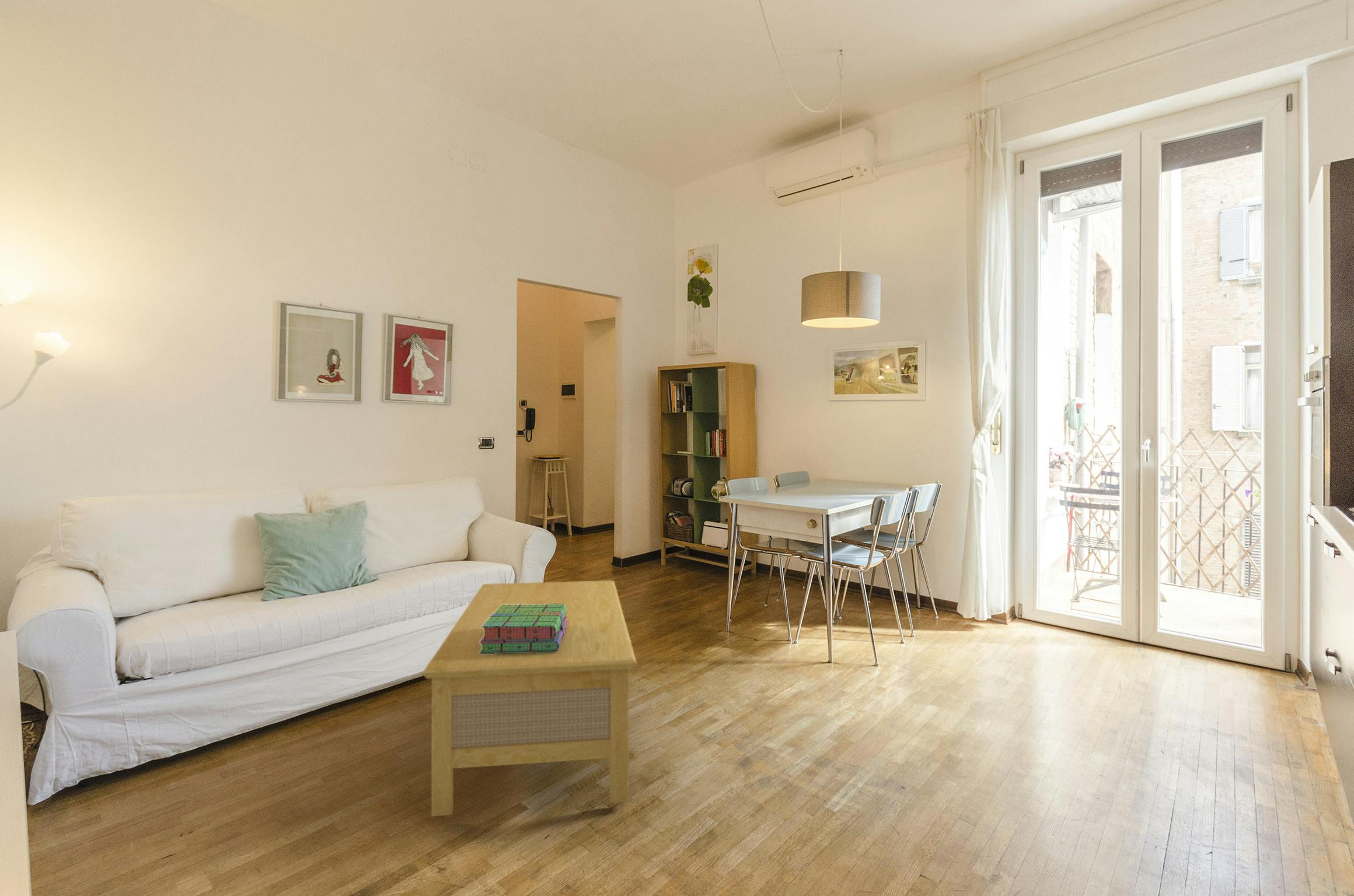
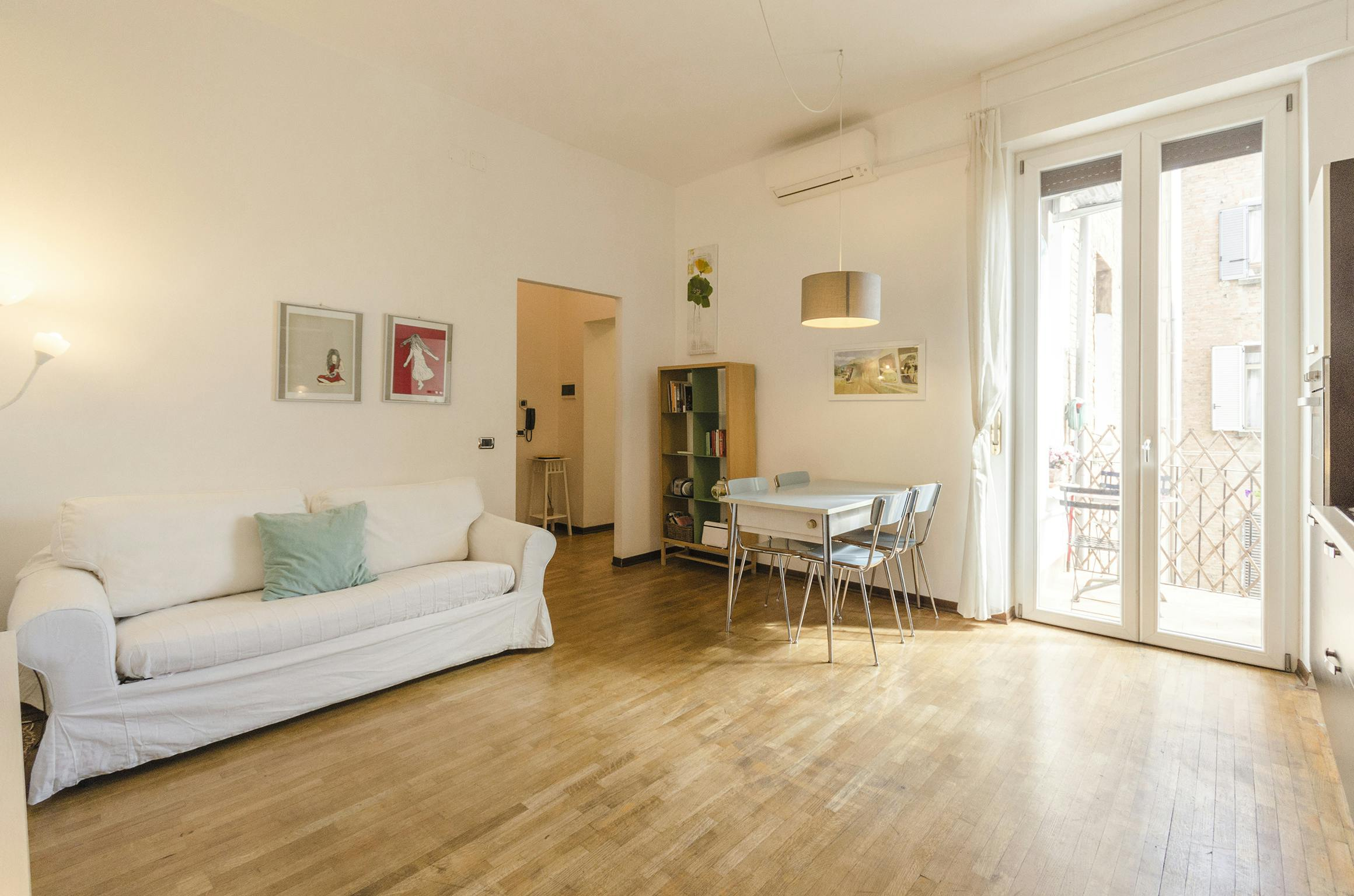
- stack of books (526, 626)
- coffee table (542, 670)
